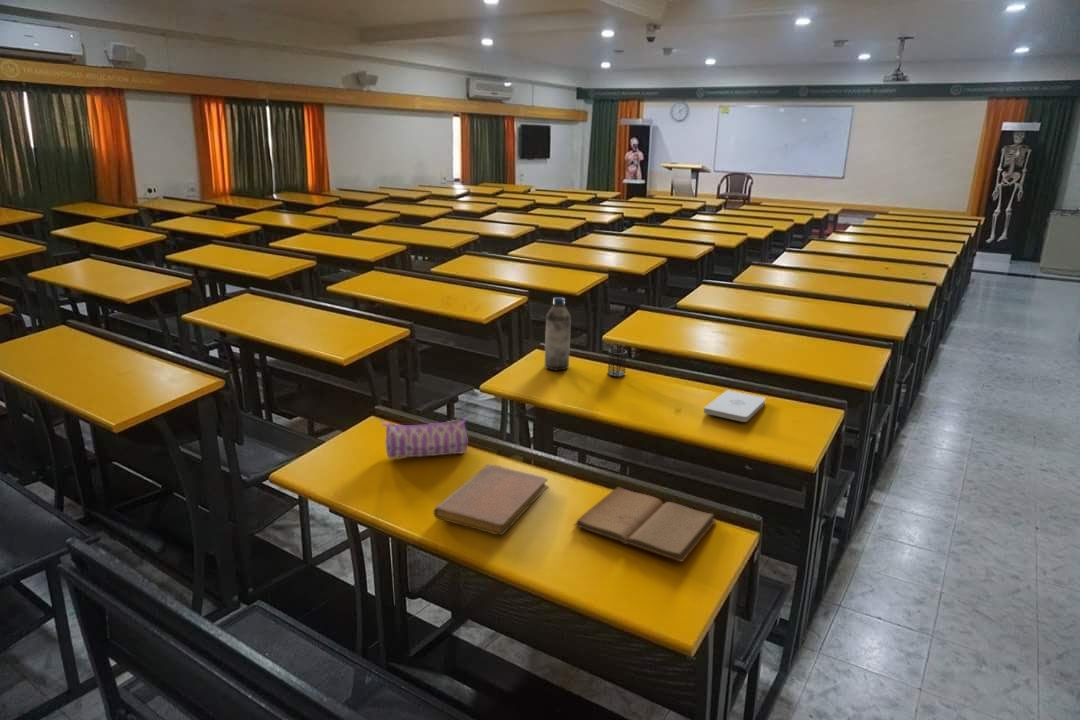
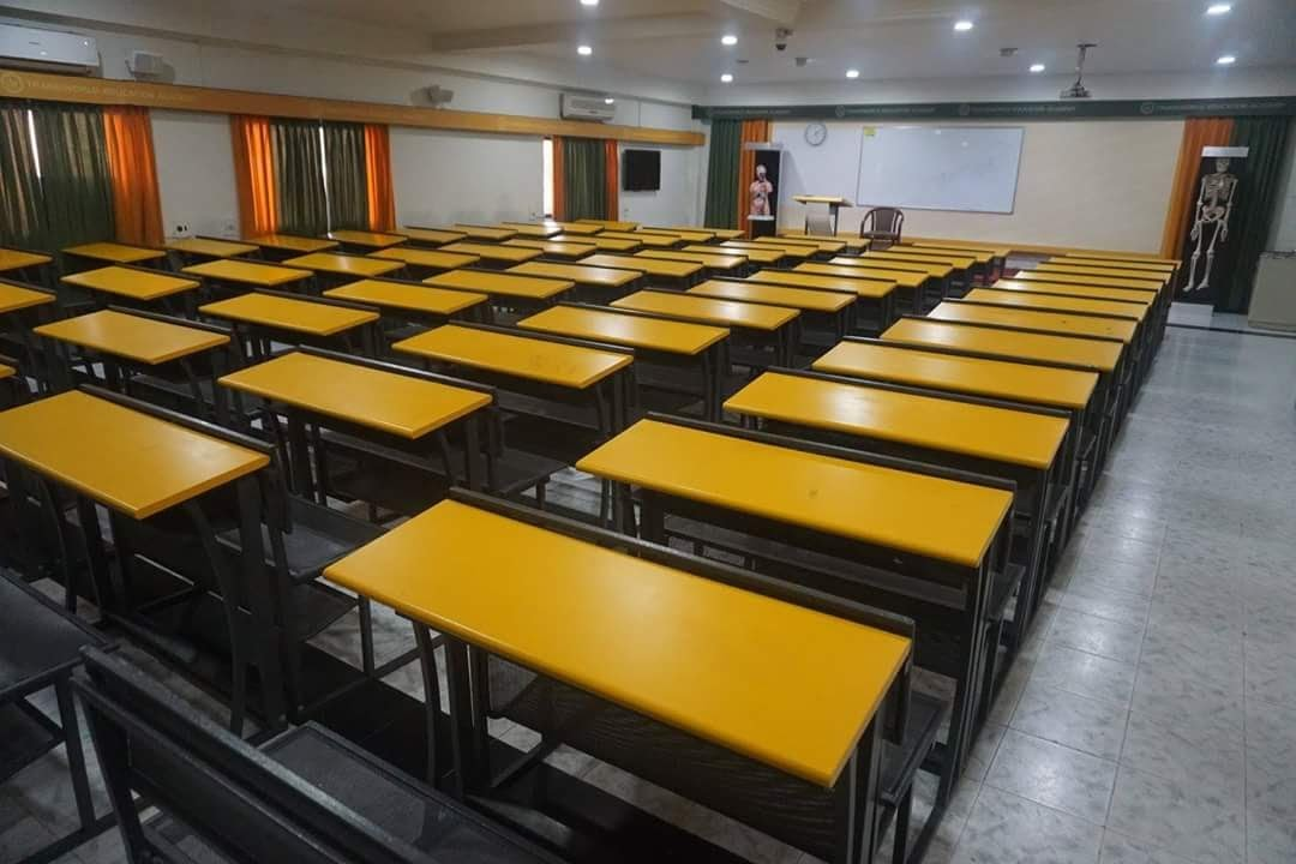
- book (645, 519)
- pencil holder (617, 357)
- pencil case (427, 437)
- notebook (493, 496)
- water bottle (557, 333)
- notepad (735, 405)
